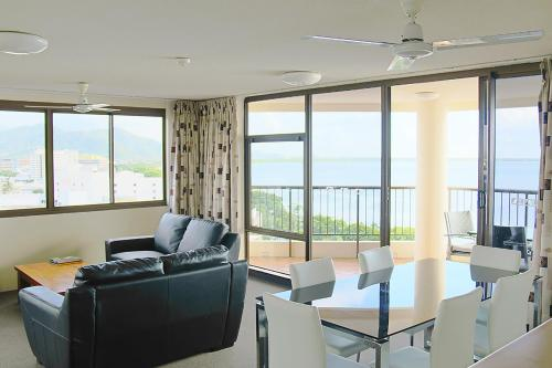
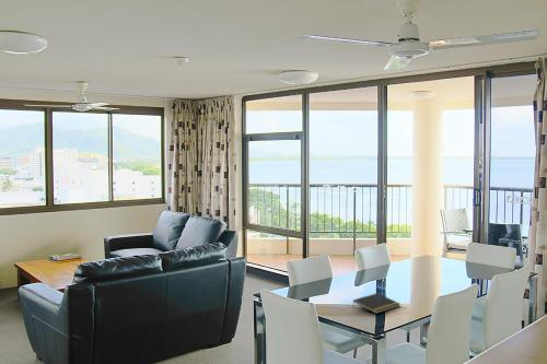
+ notepad (376, 303)
